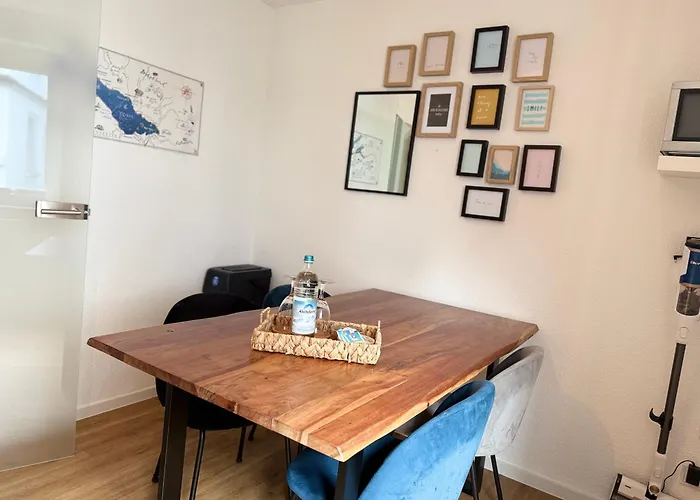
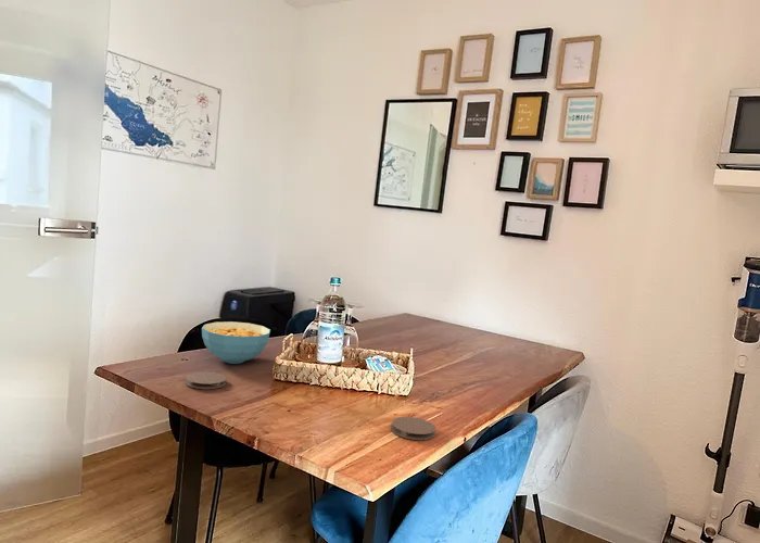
+ coaster (205, 380)
+ cereal bowl (235, 344)
+ coaster (413, 428)
